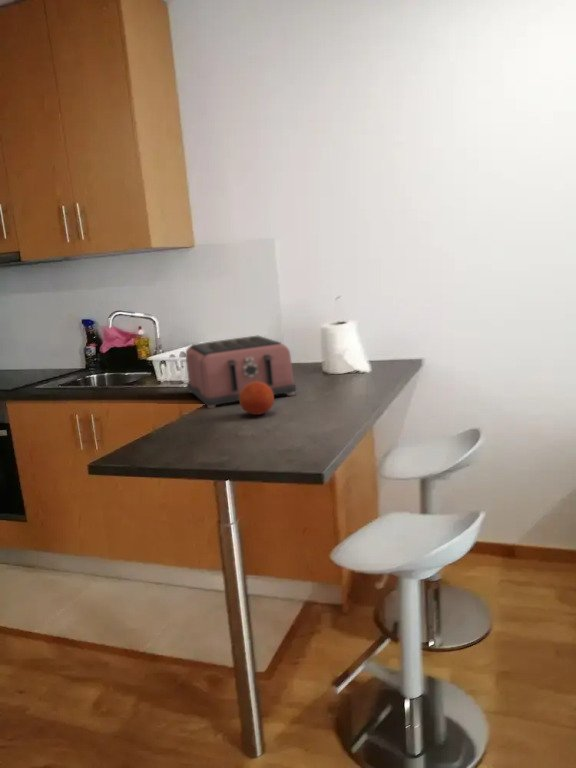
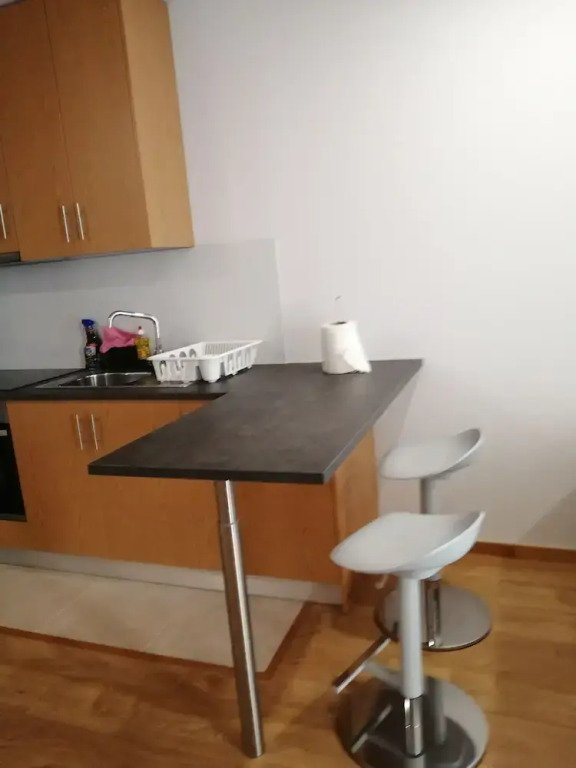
- toaster (238, 369)
- fruit (256, 397)
